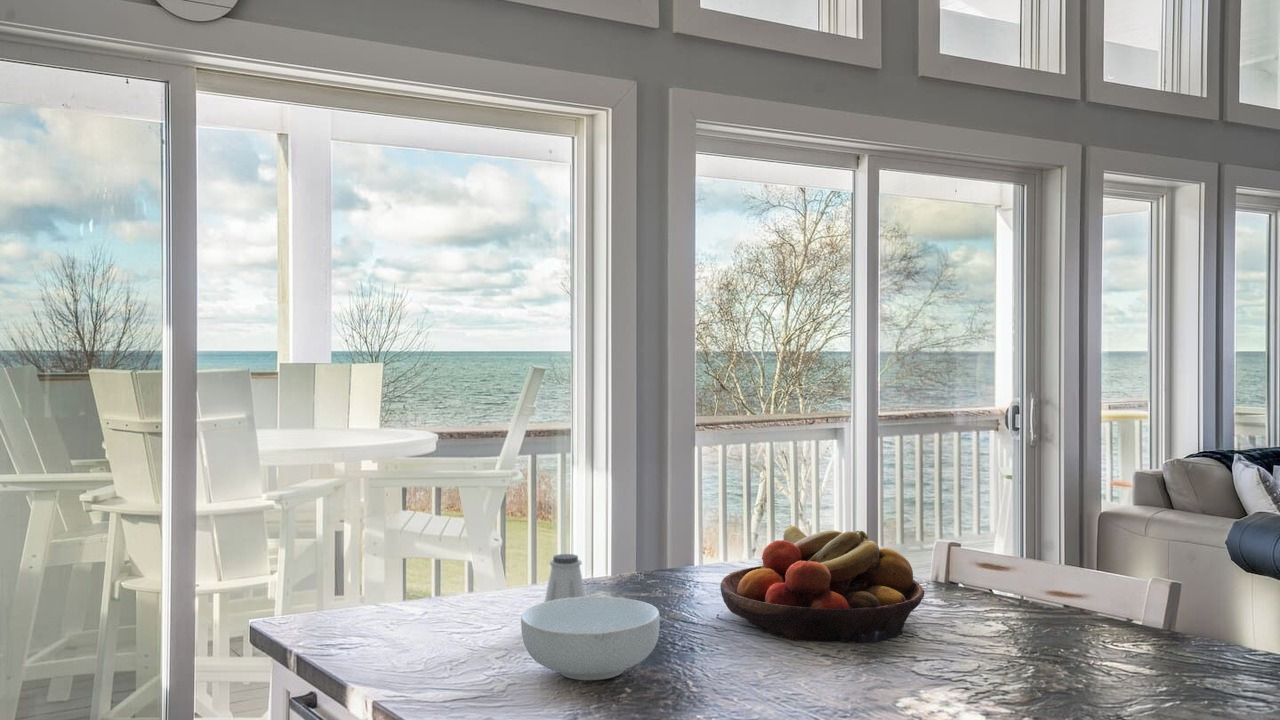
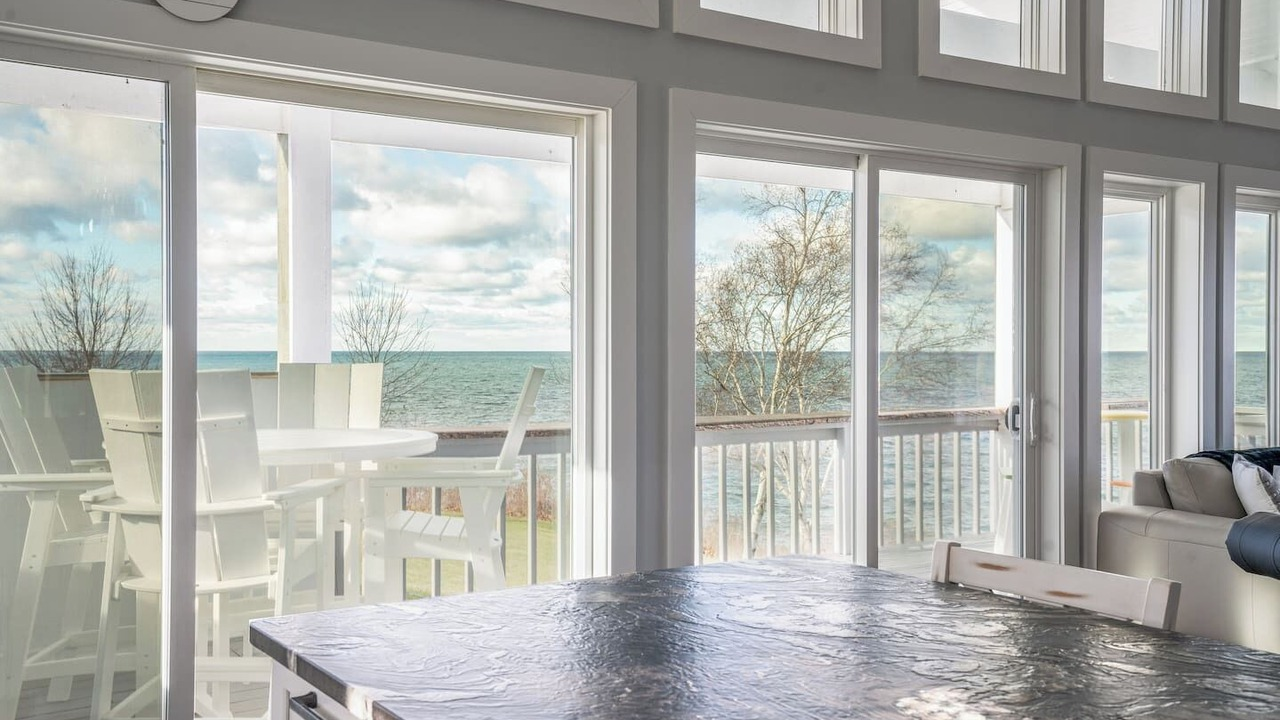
- fruit bowl (818, 575)
- cereal bowl (590, 641)
- saltshaker (565, 591)
